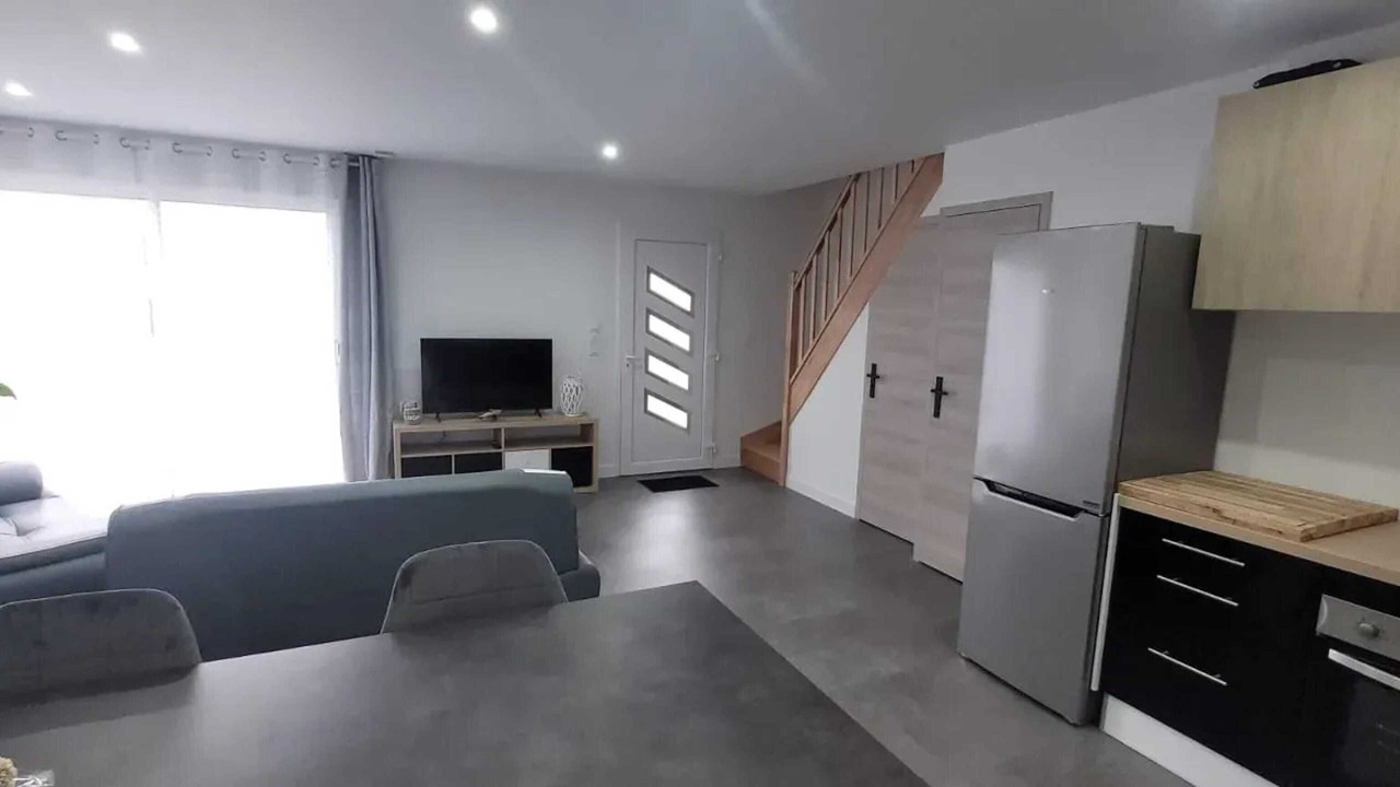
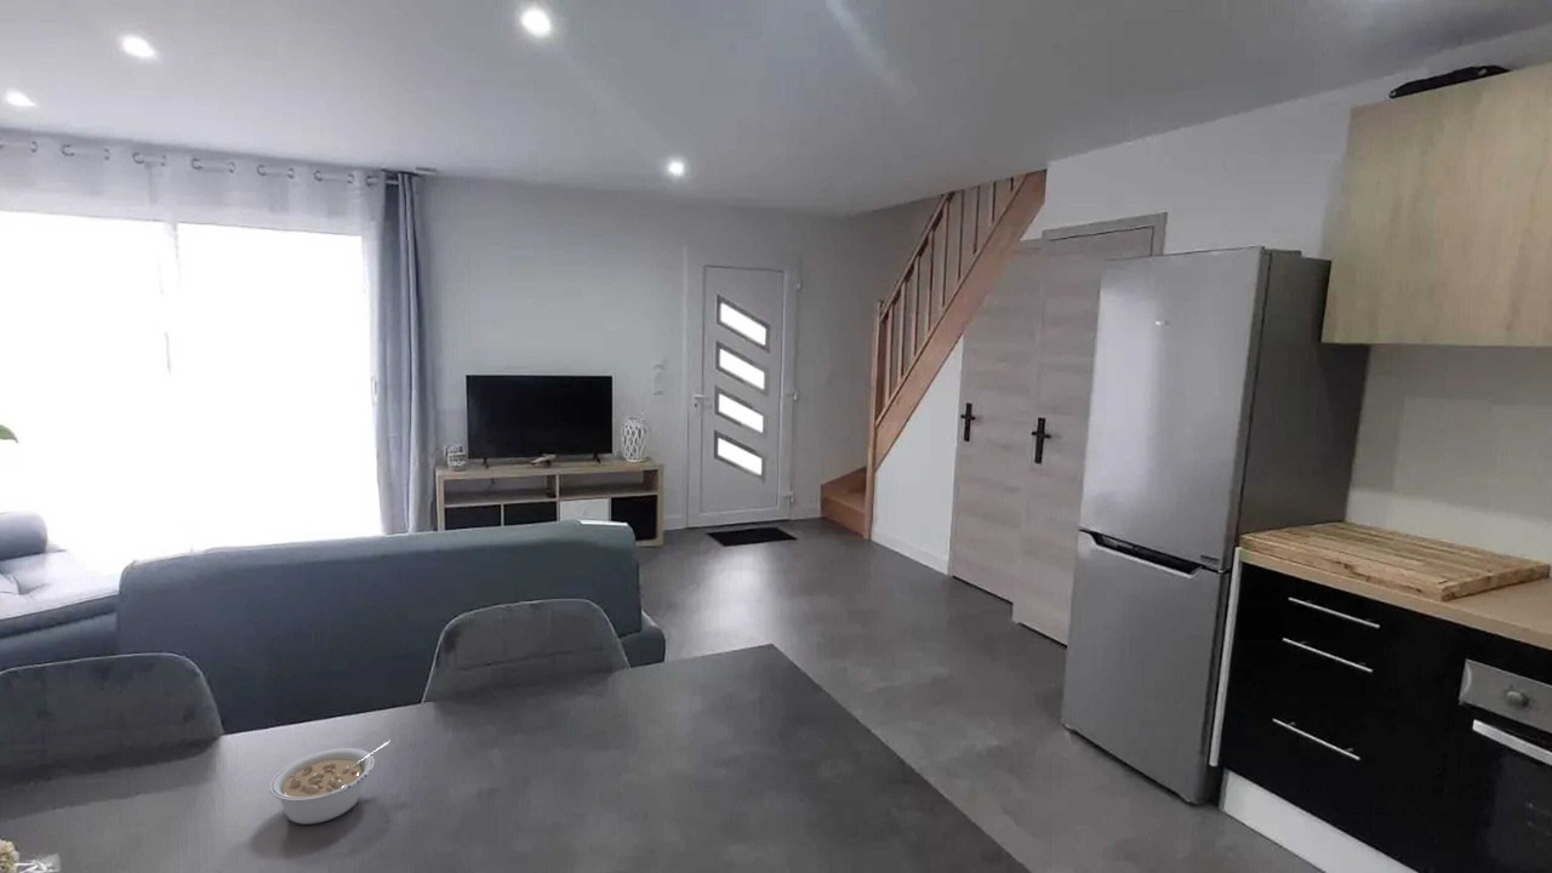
+ legume (326, 782)
